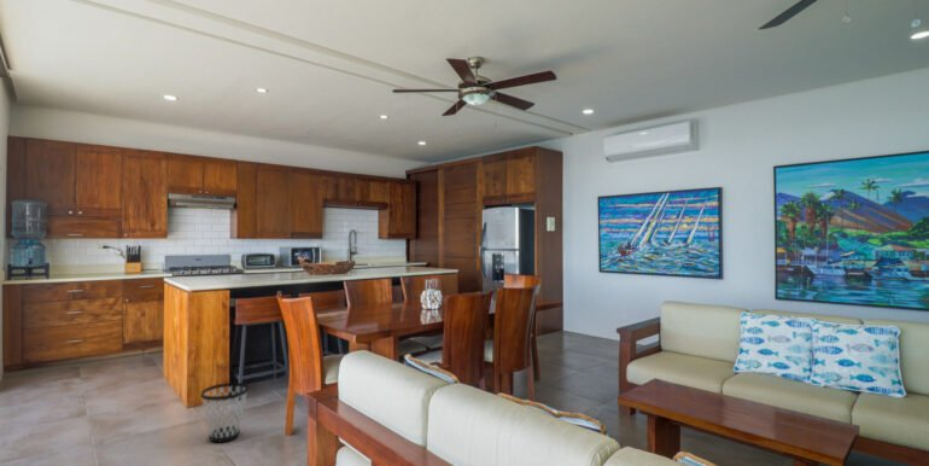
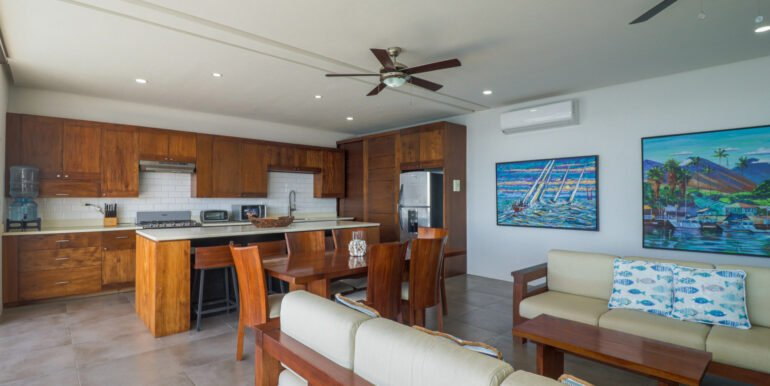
- wastebasket (227, 413)
